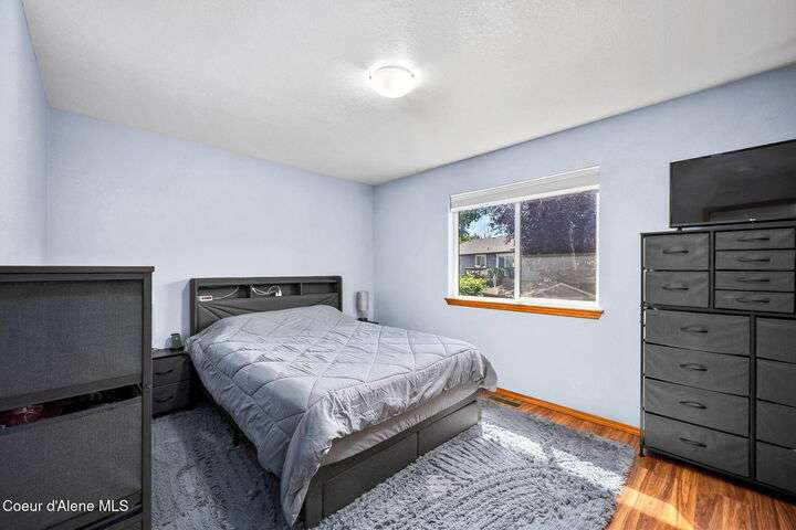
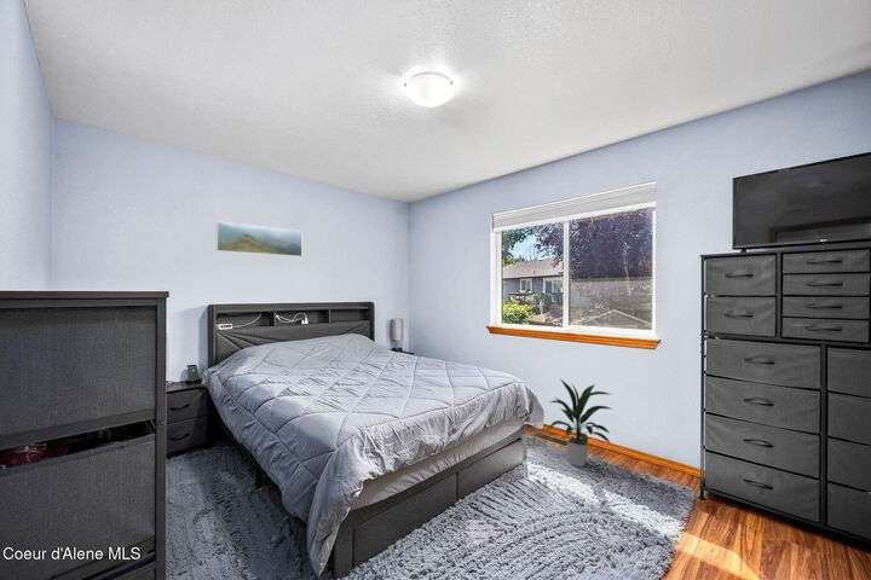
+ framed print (261, 240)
+ indoor plant (579, 420)
